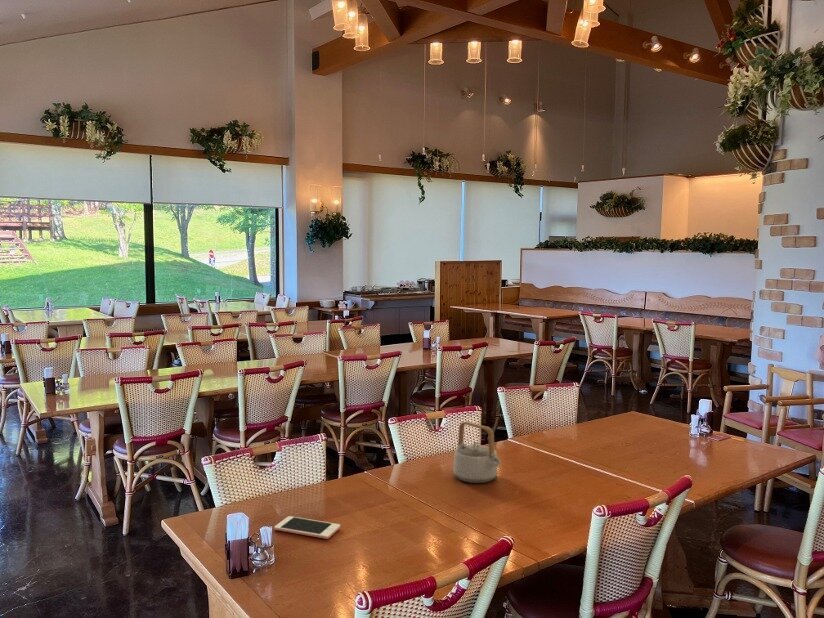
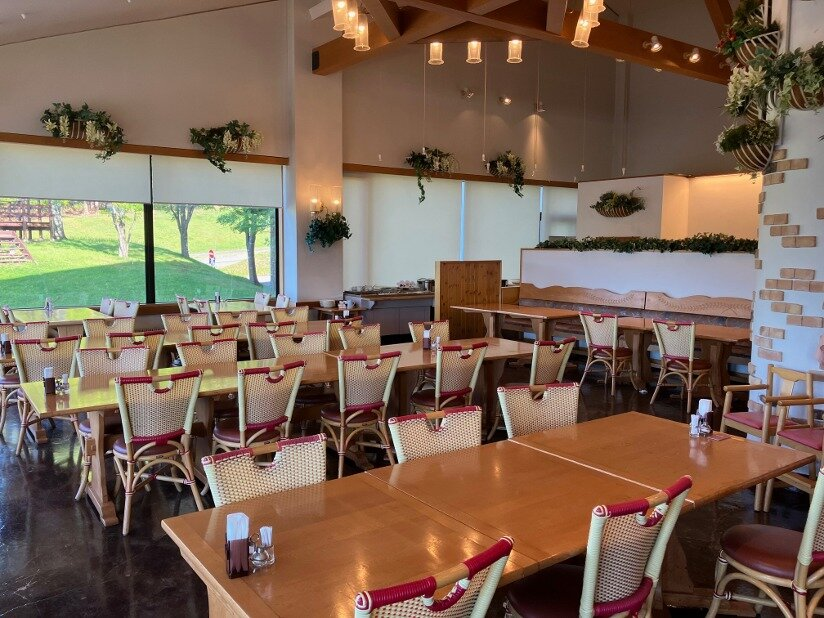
- cell phone (307, 527)
- teapot (478, 451)
